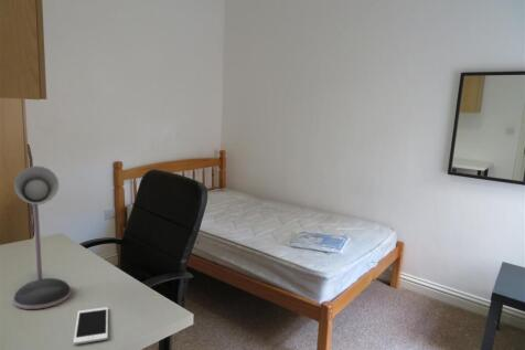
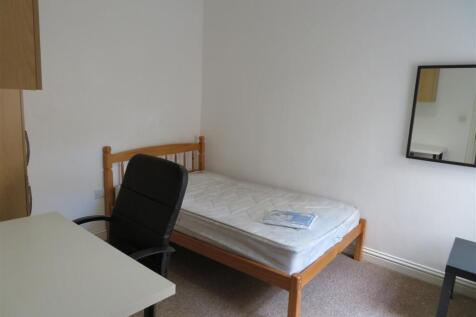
- desk lamp (39, 231)
- cell phone (92, 324)
